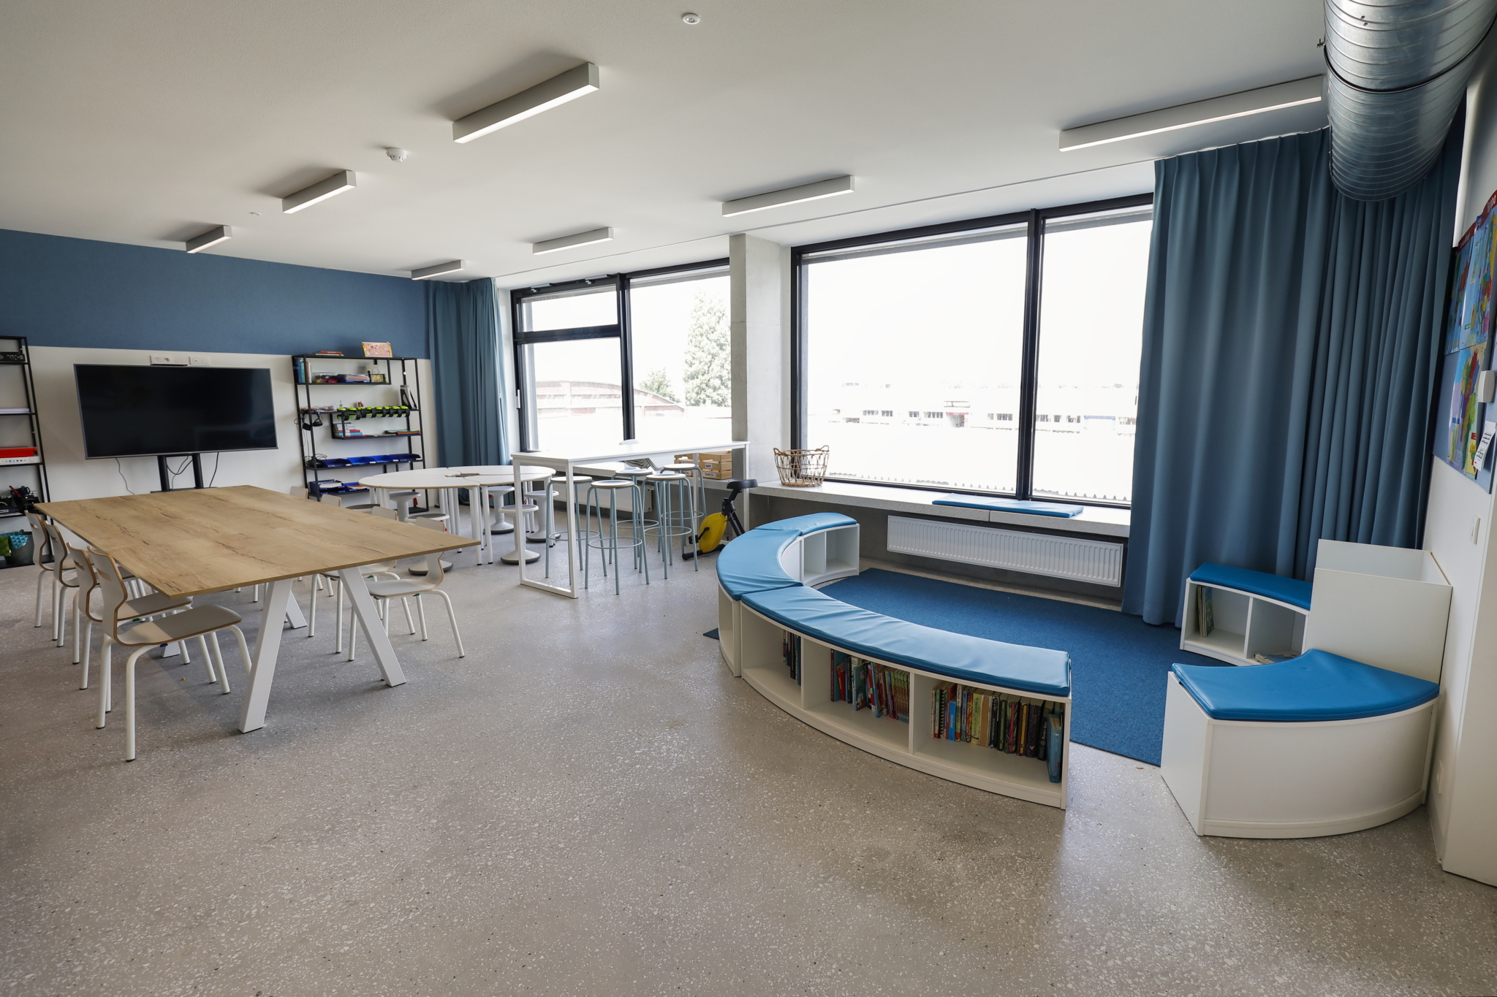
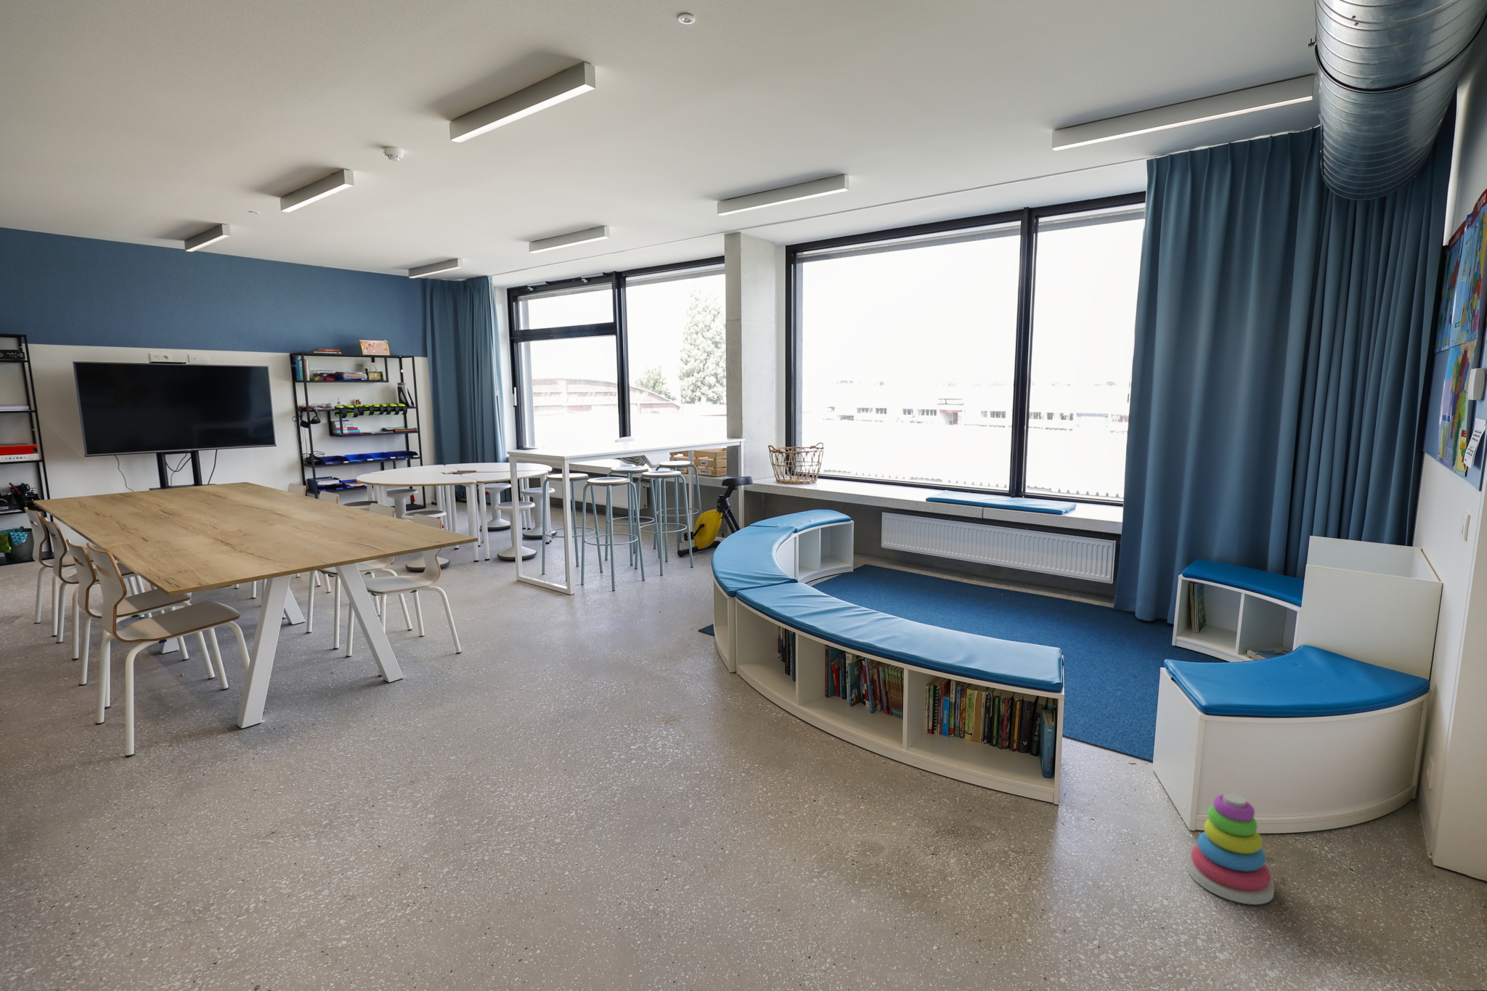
+ stacking toy (1232, 839)
